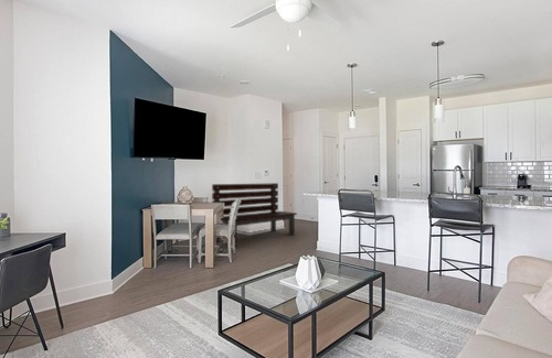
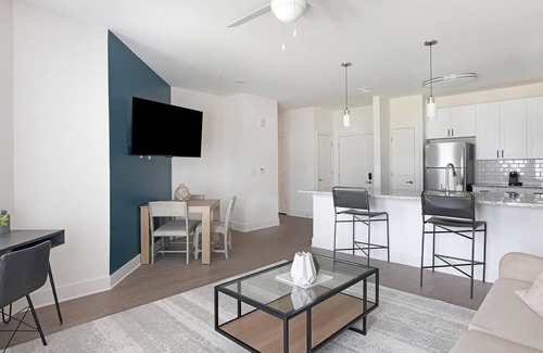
- bench (255, 210)
